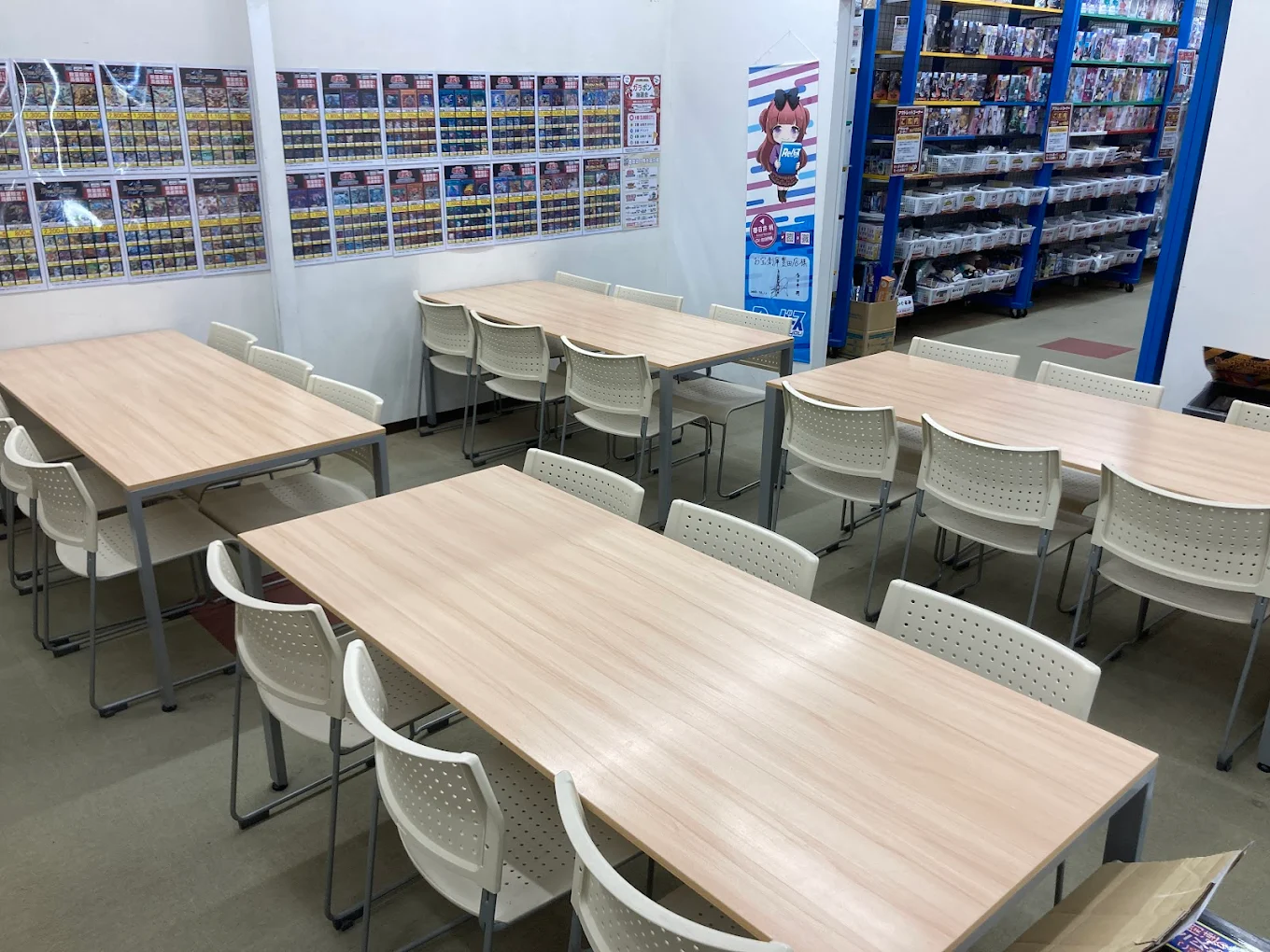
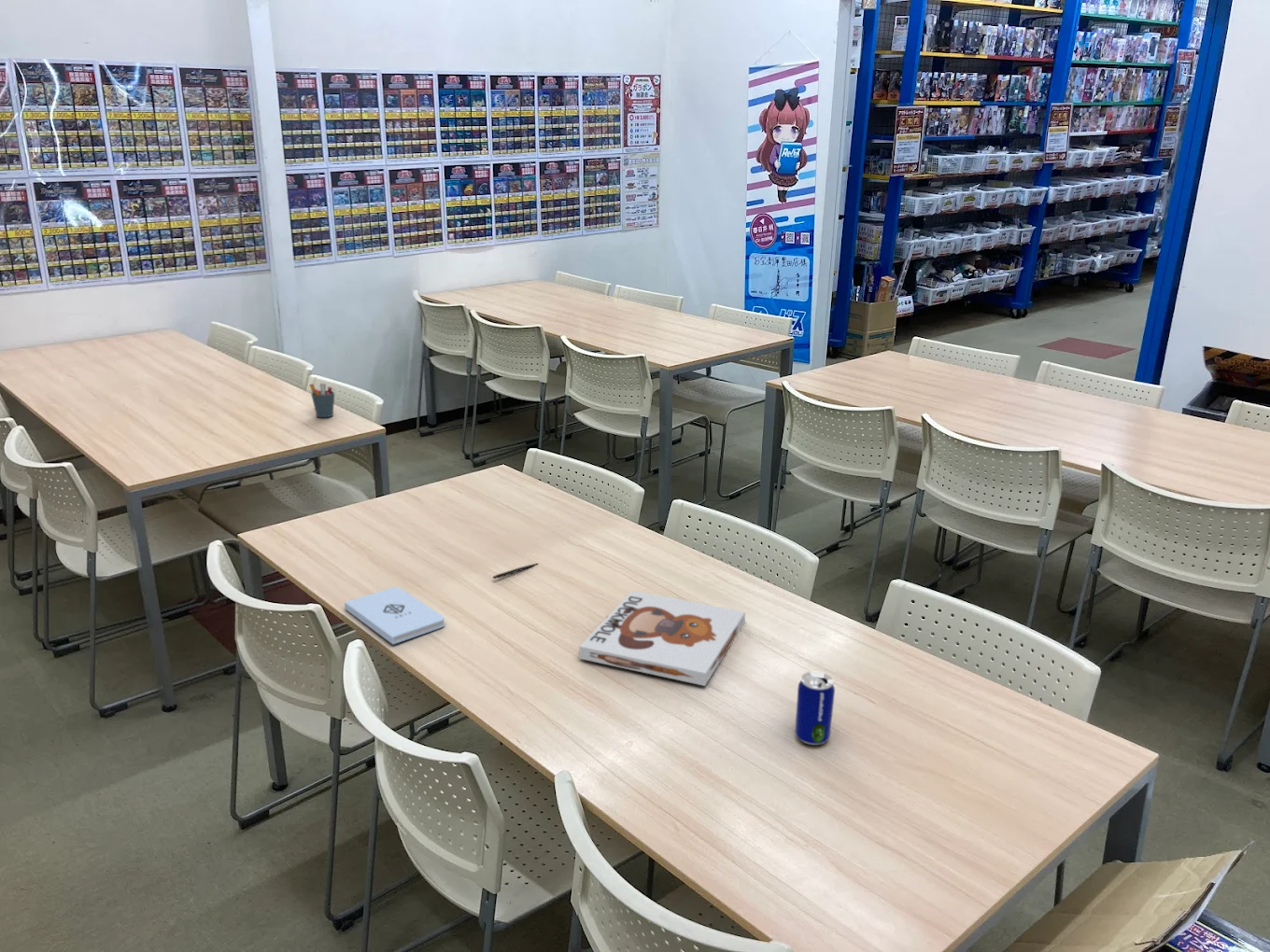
+ beer can (814, 707)
+ notepad (395, 613)
+ pen (516, 569)
+ board game (665, 634)
+ pen holder (322, 398)
